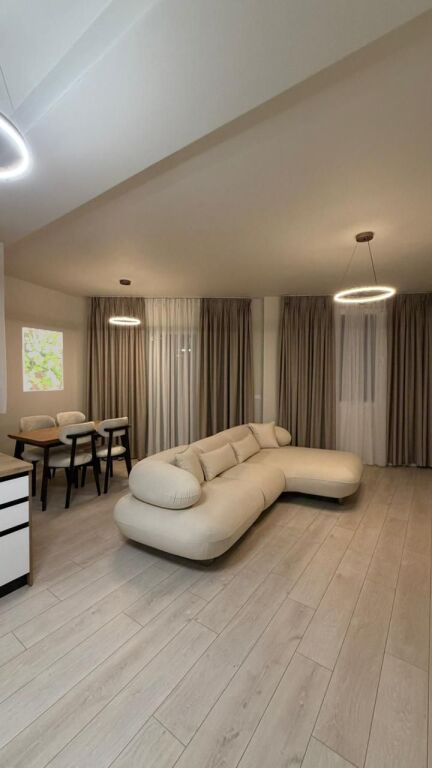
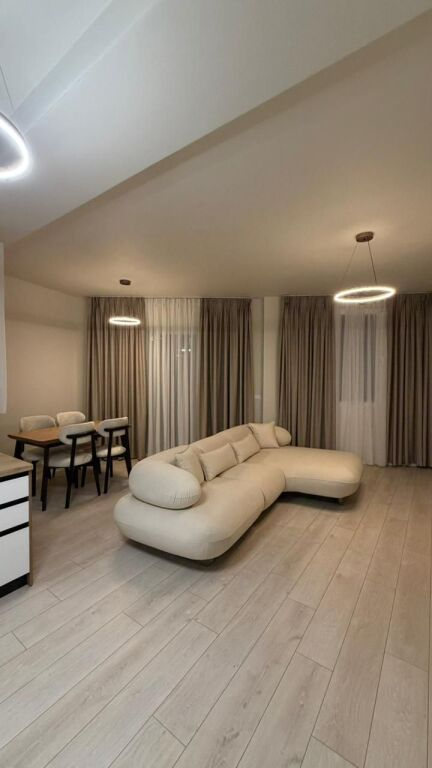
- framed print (43, 360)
